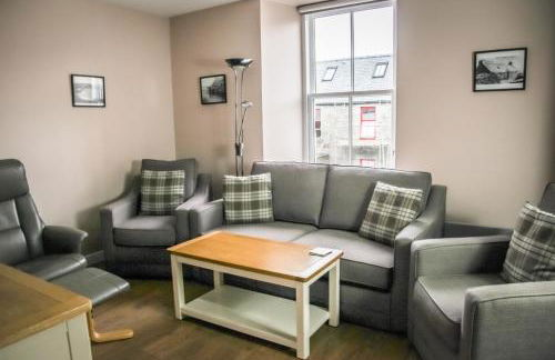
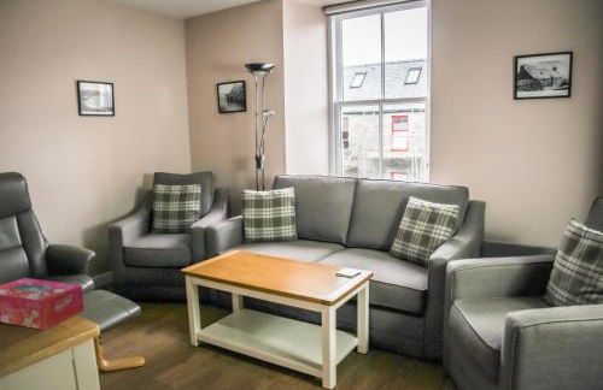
+ tissue box (34, 301)
